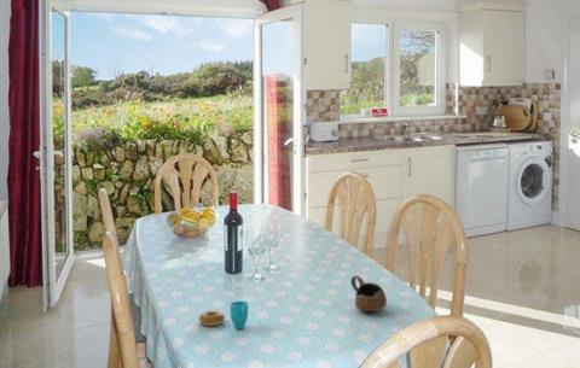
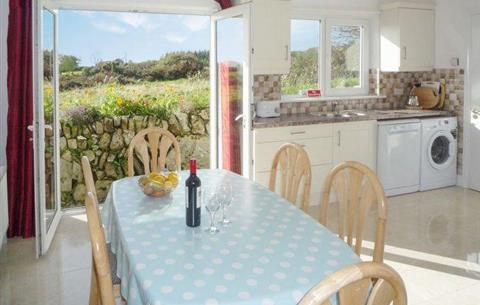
- cup (222, 314)
- cup (369, 293)
